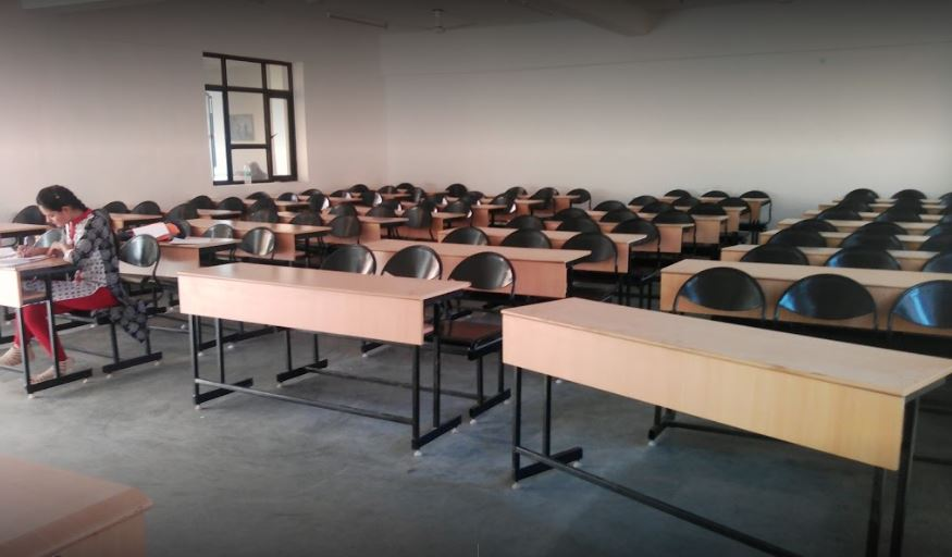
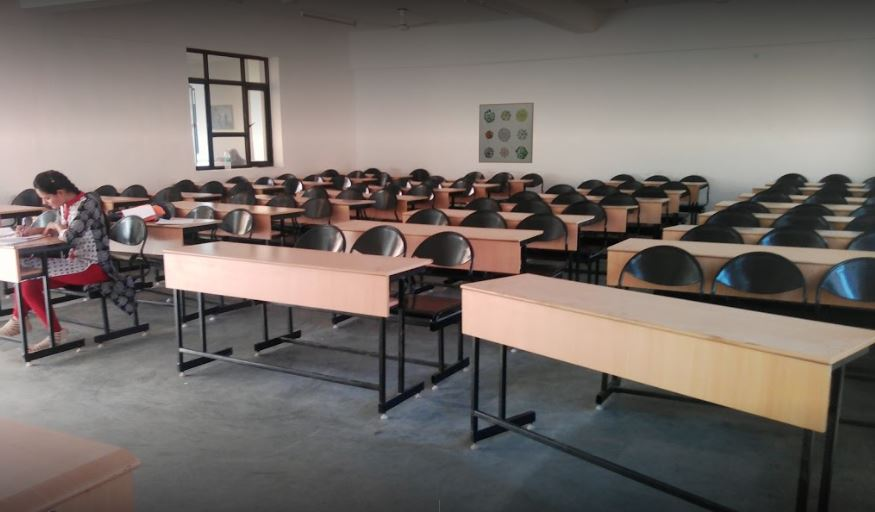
+ wall art (505, 133)
